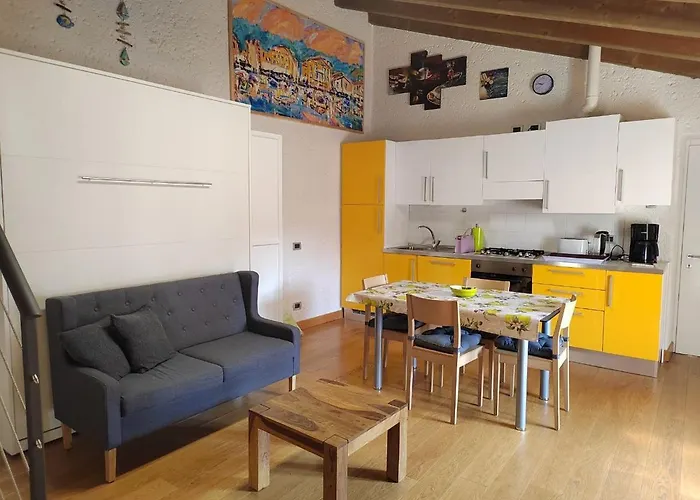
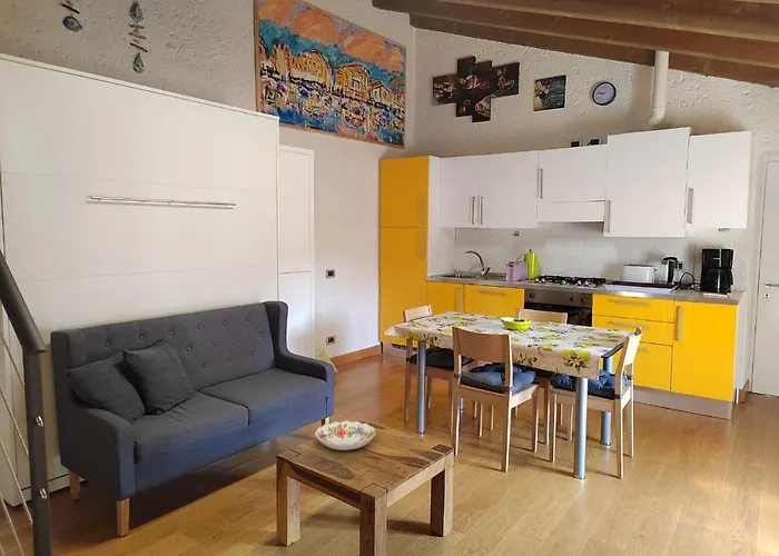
+ decorative bowl (345, 437)
